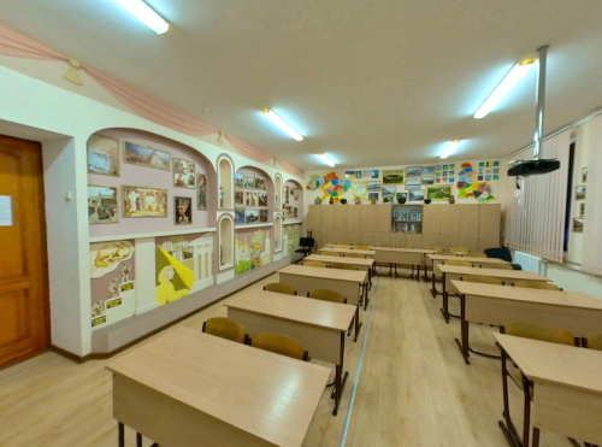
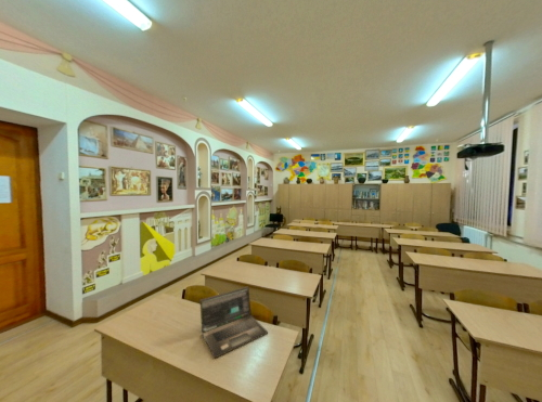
+ laptop (233, 316)
